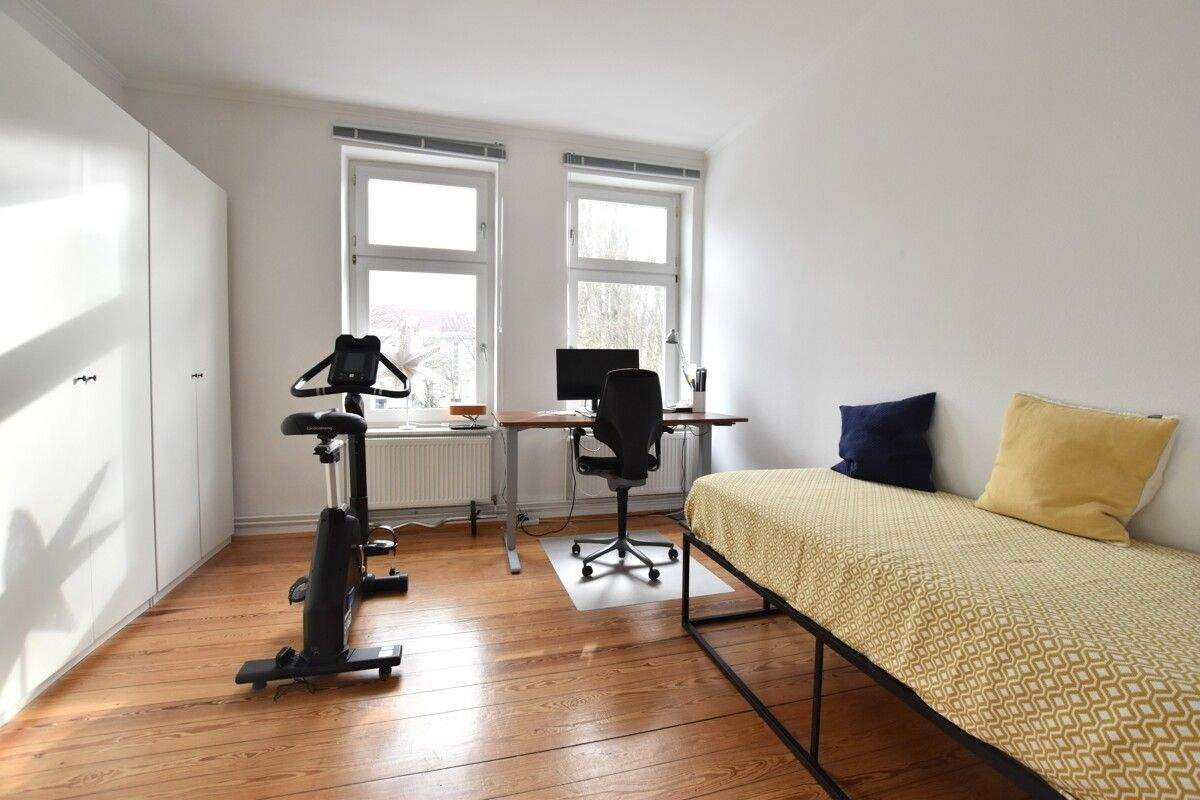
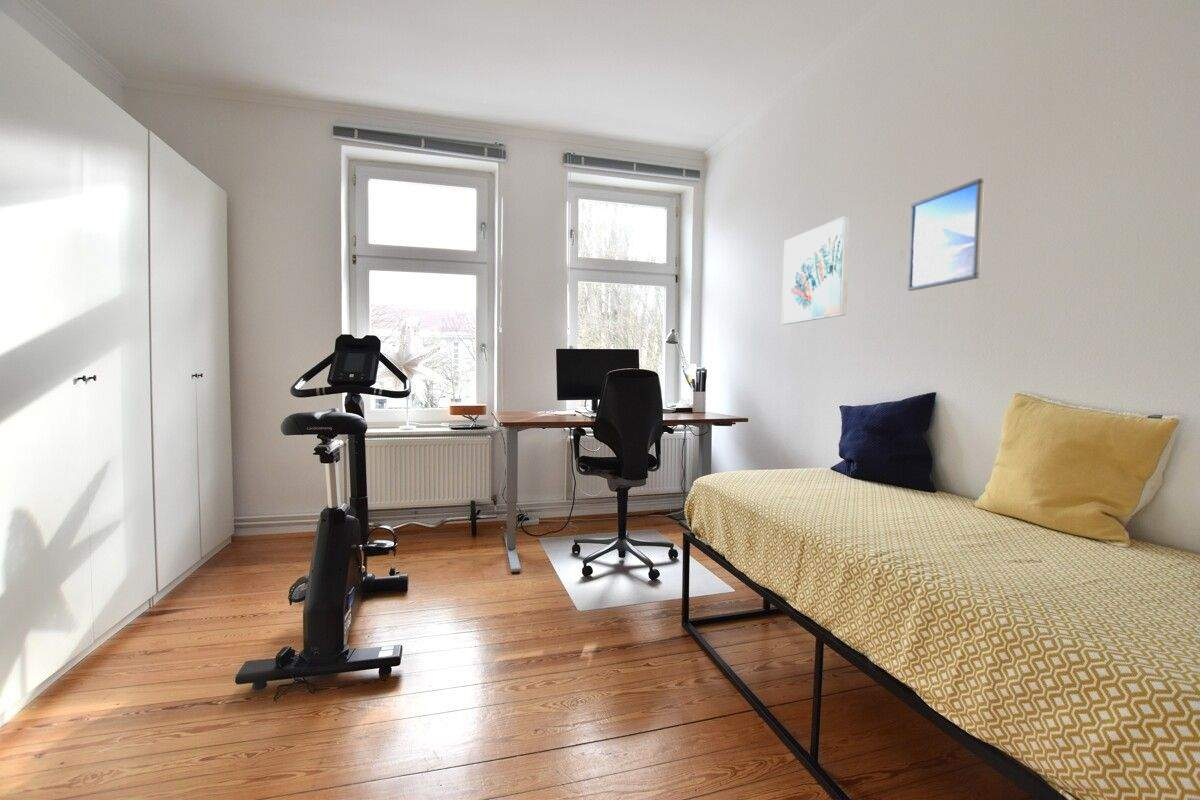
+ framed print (943, 238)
+ wall art (812, 275)
